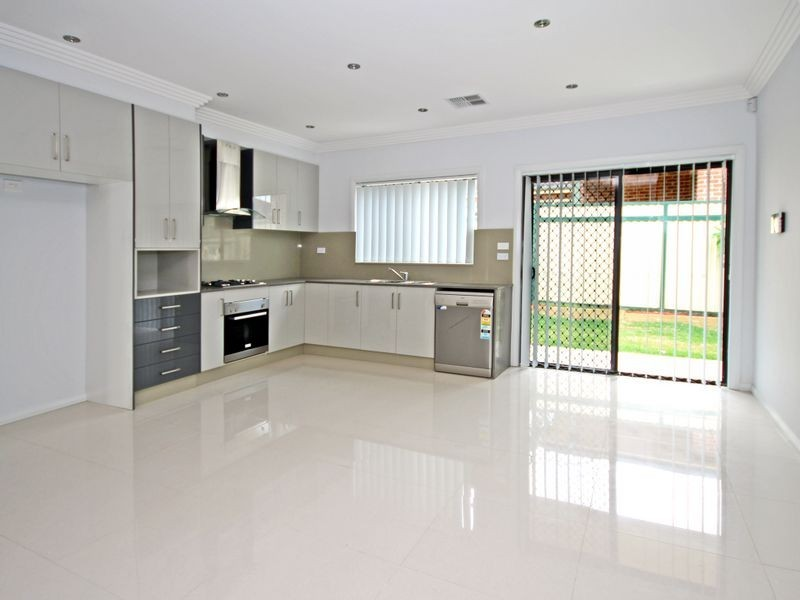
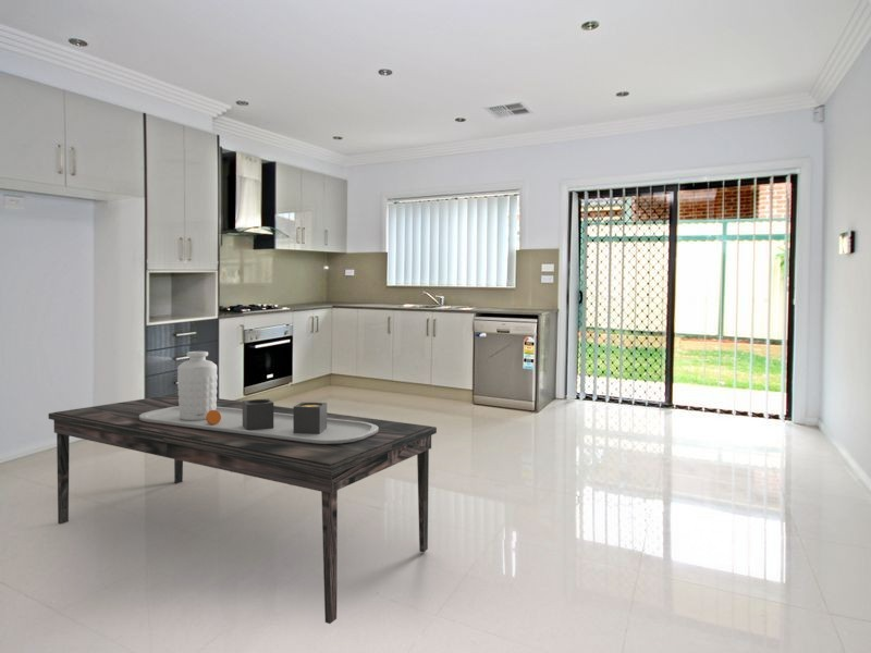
+ dining table (234, 444)
